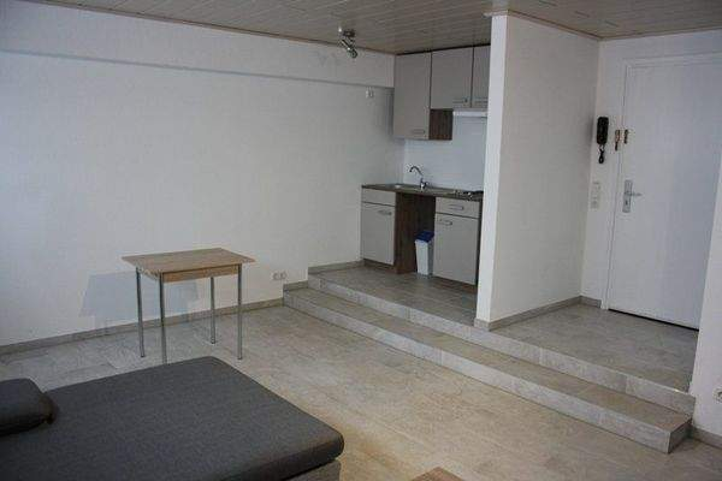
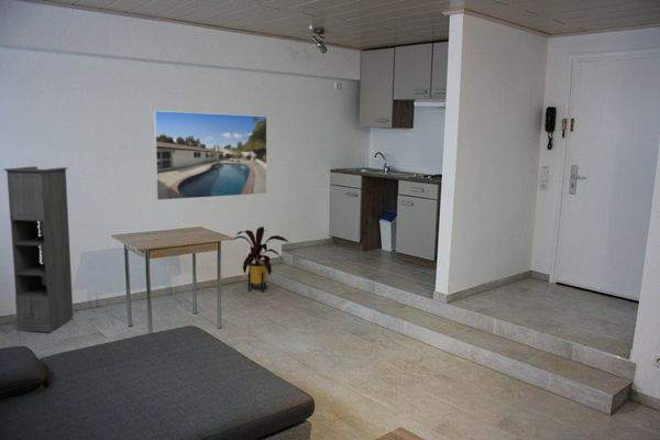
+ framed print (215, 155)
+ house plant (254, 258)
+ storage cabinet (41, 248)
